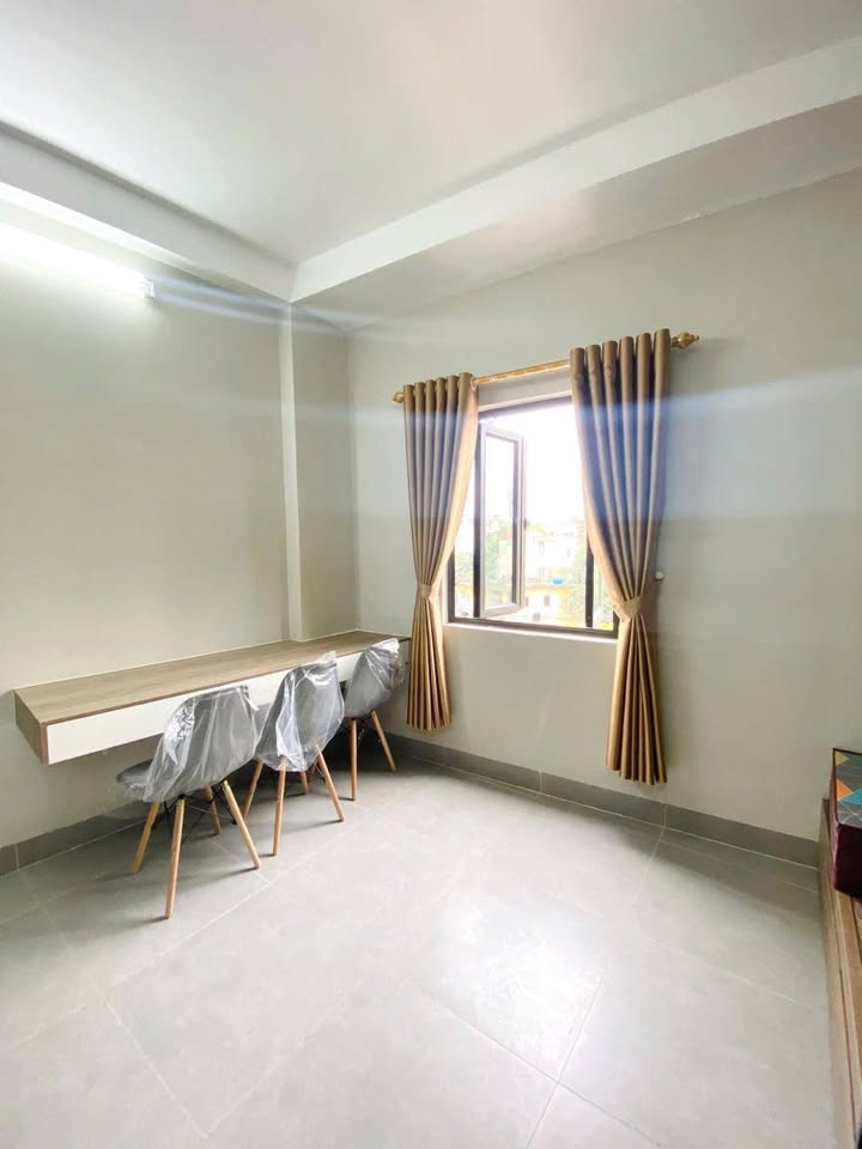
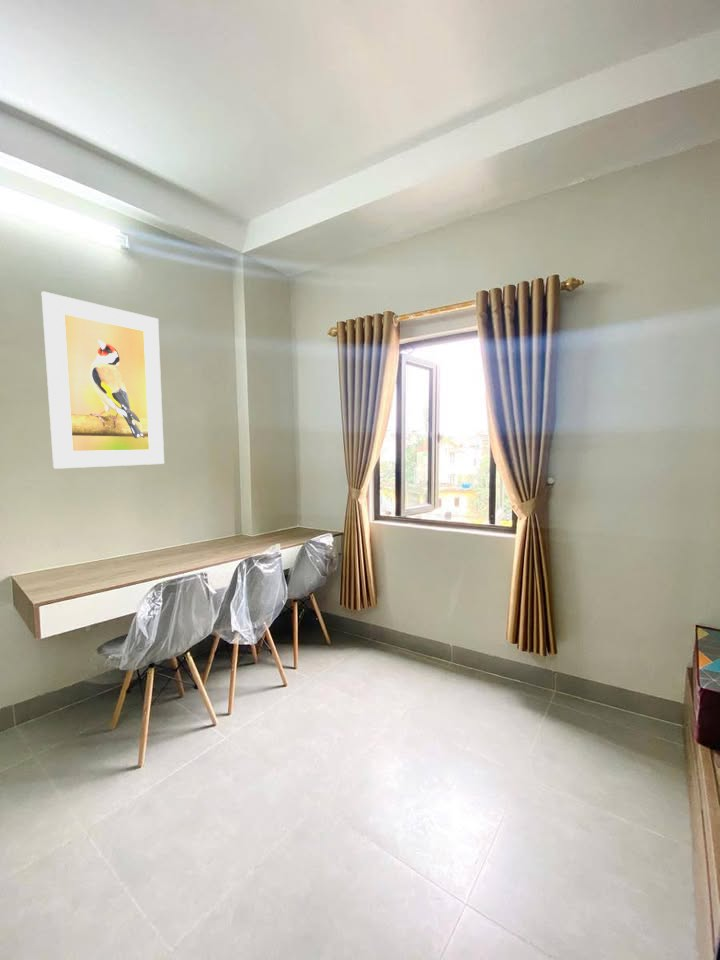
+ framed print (109, 387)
